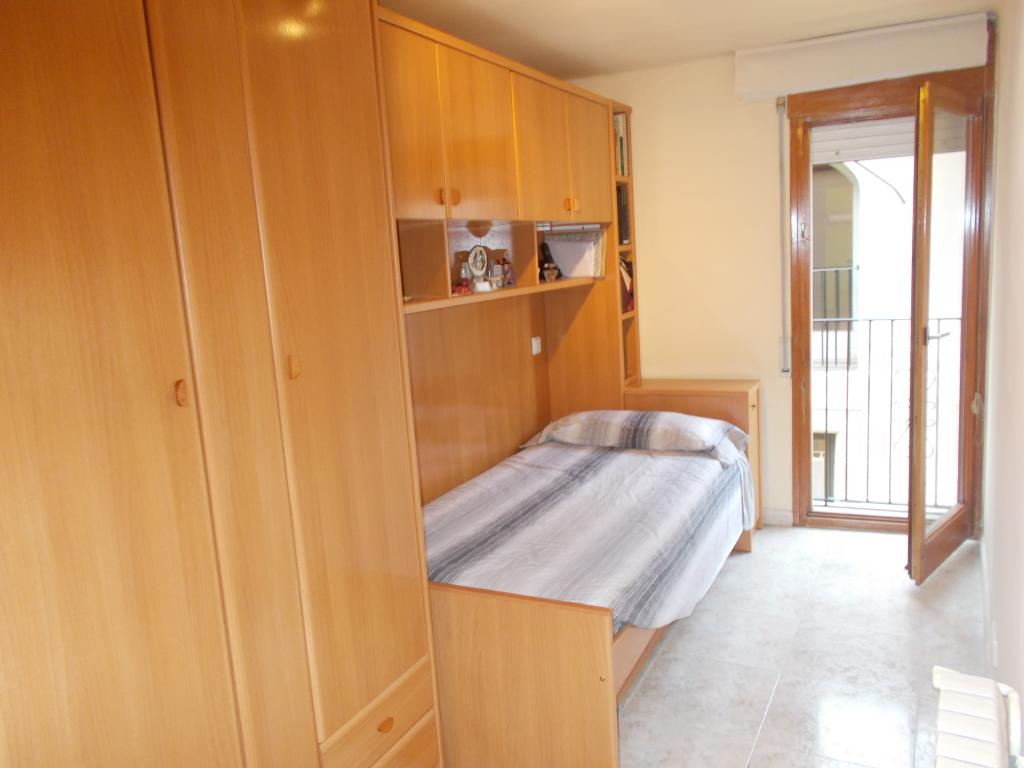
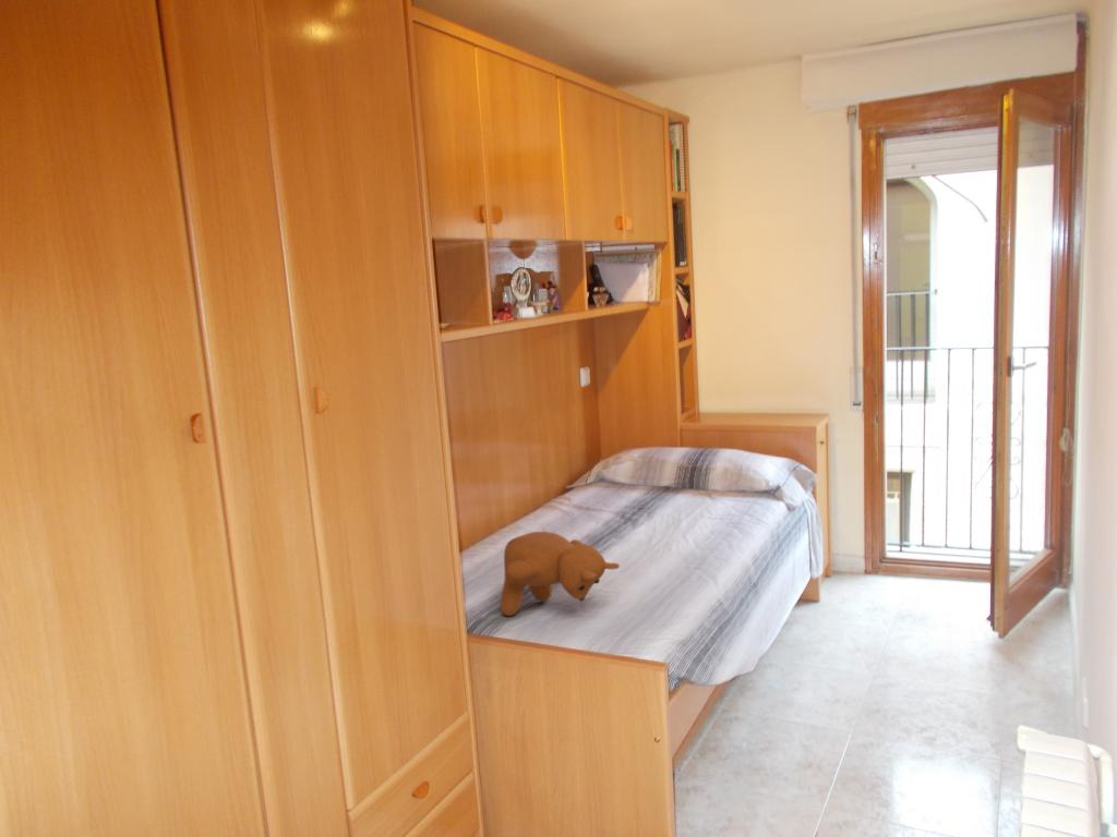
+ teddy bear (560, 579)
